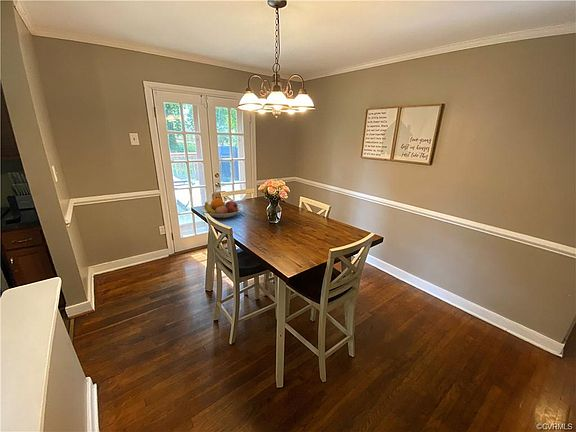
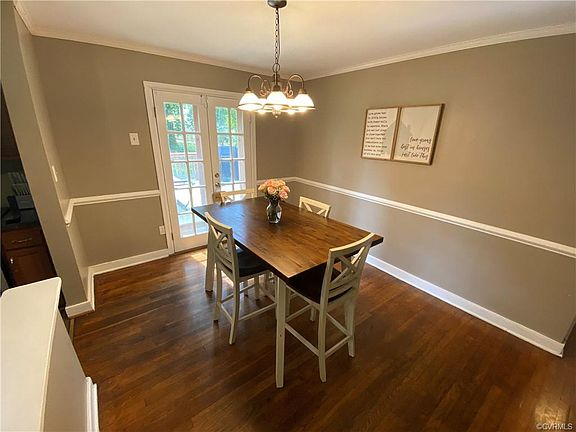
- fruit bowl (223, 207)
